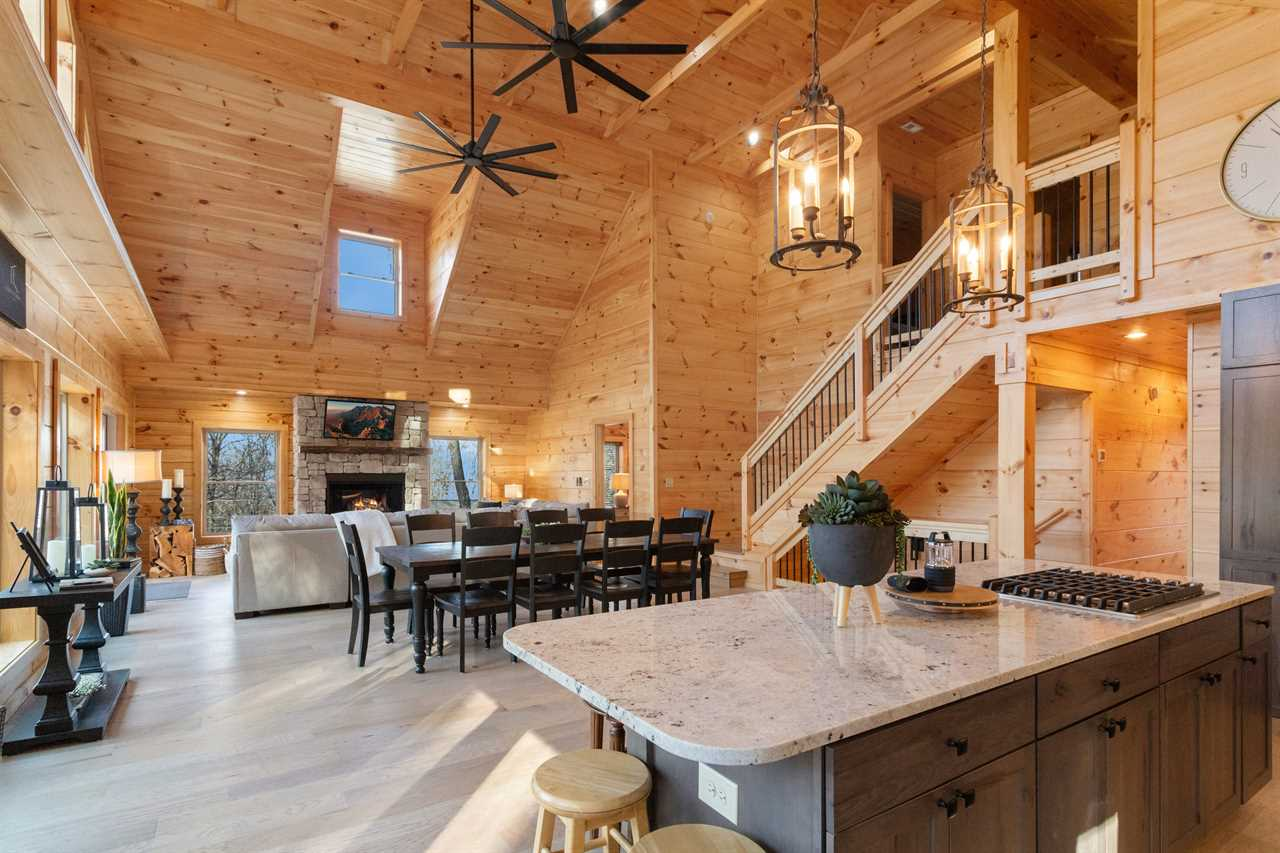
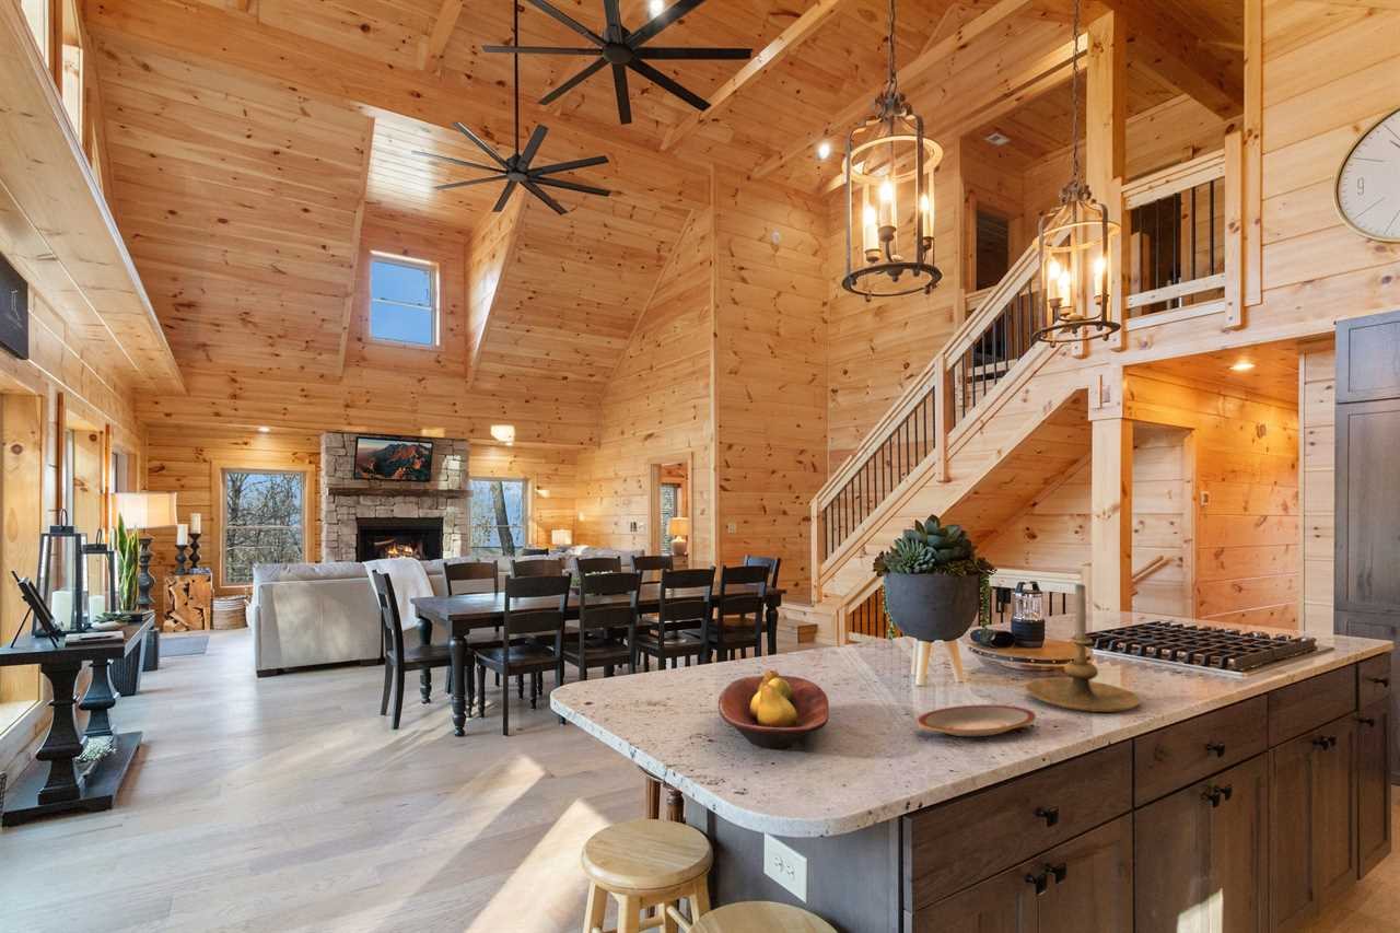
+ candle holder (1081, 641)
+ fruit bowl (773, 702)
+ plate (977, 723)
